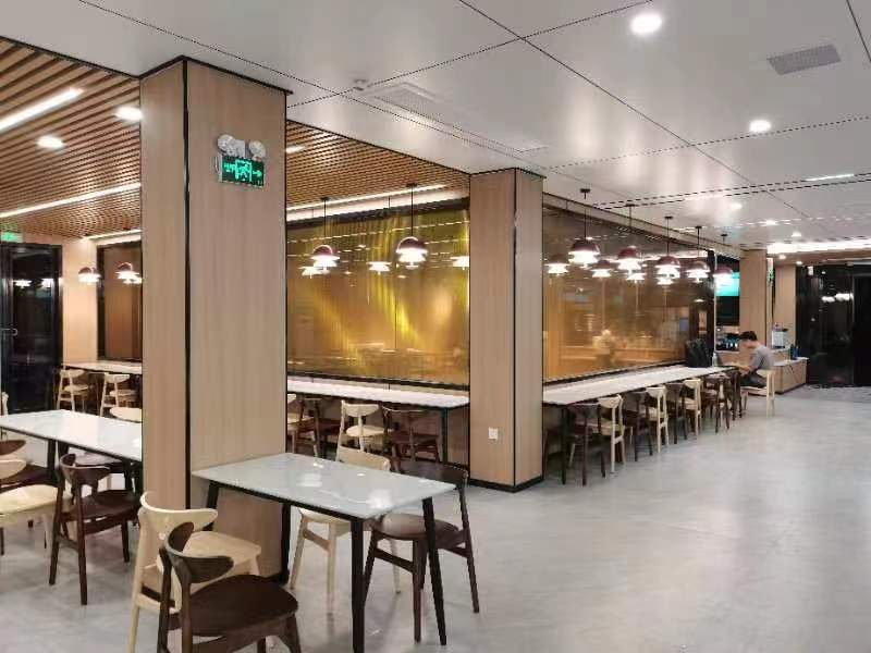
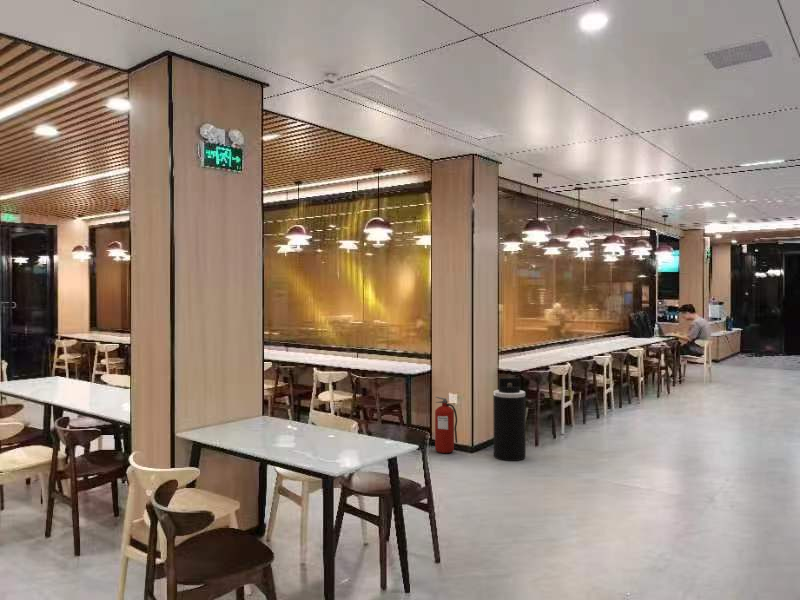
+ trash can (509, 417)
+ fire extinguisher (446, 424)
